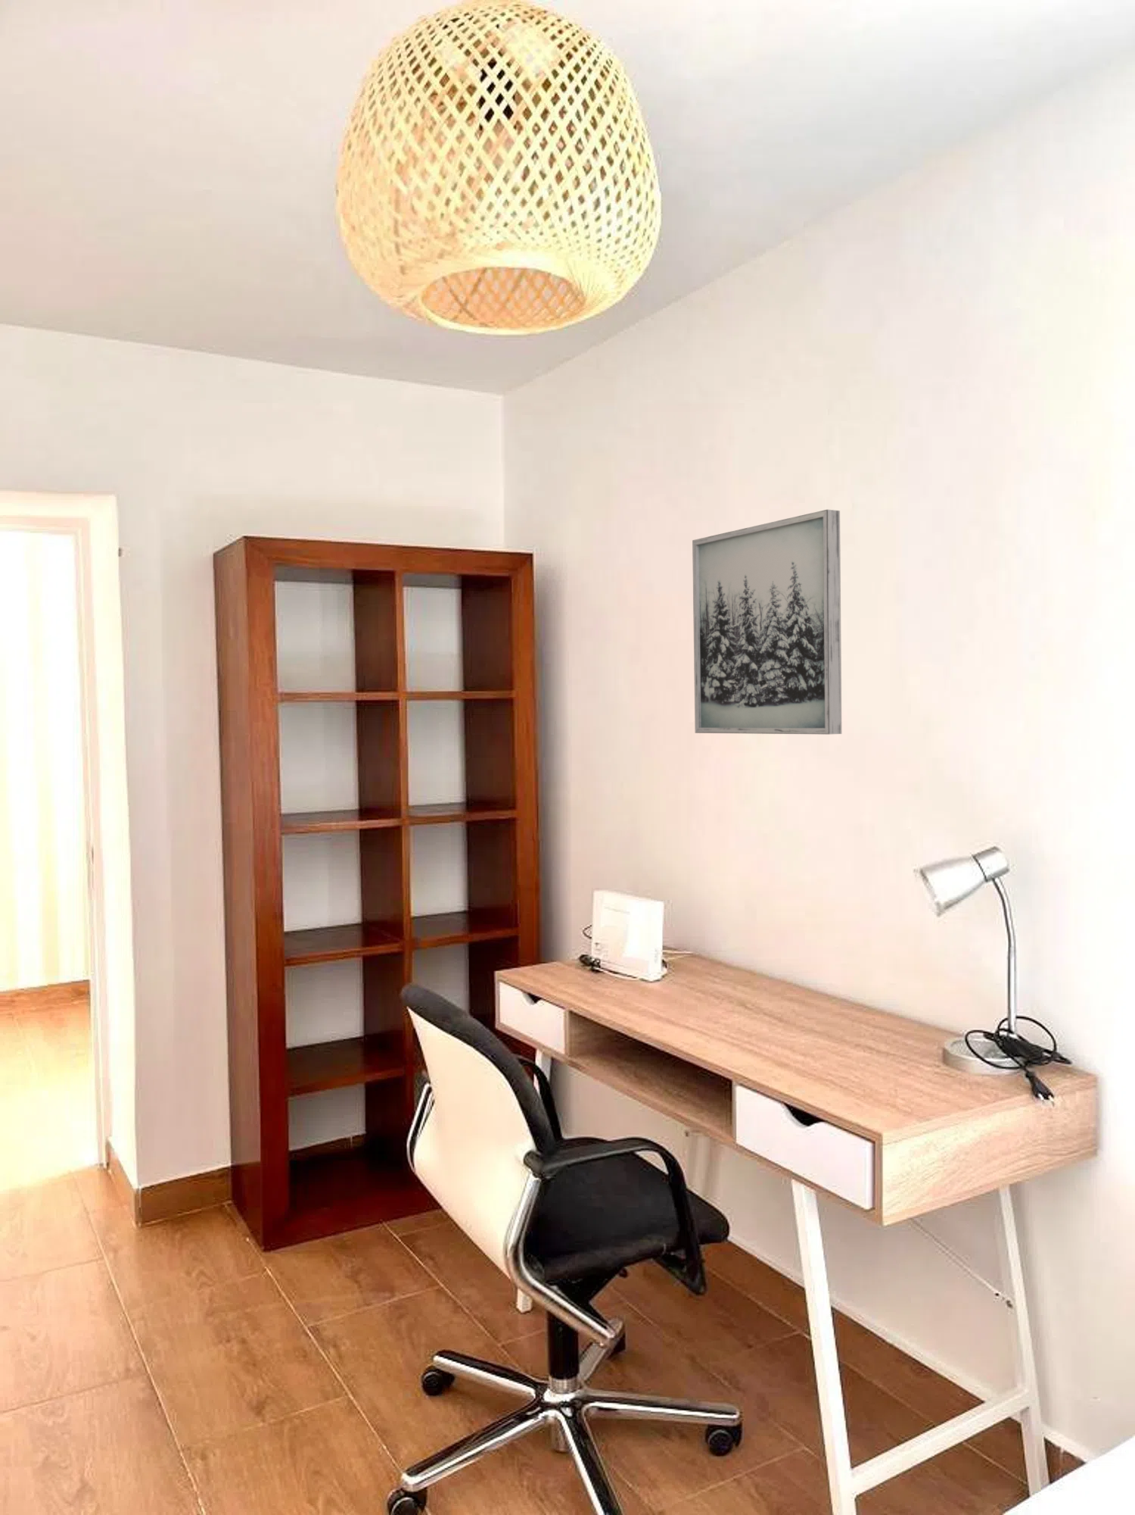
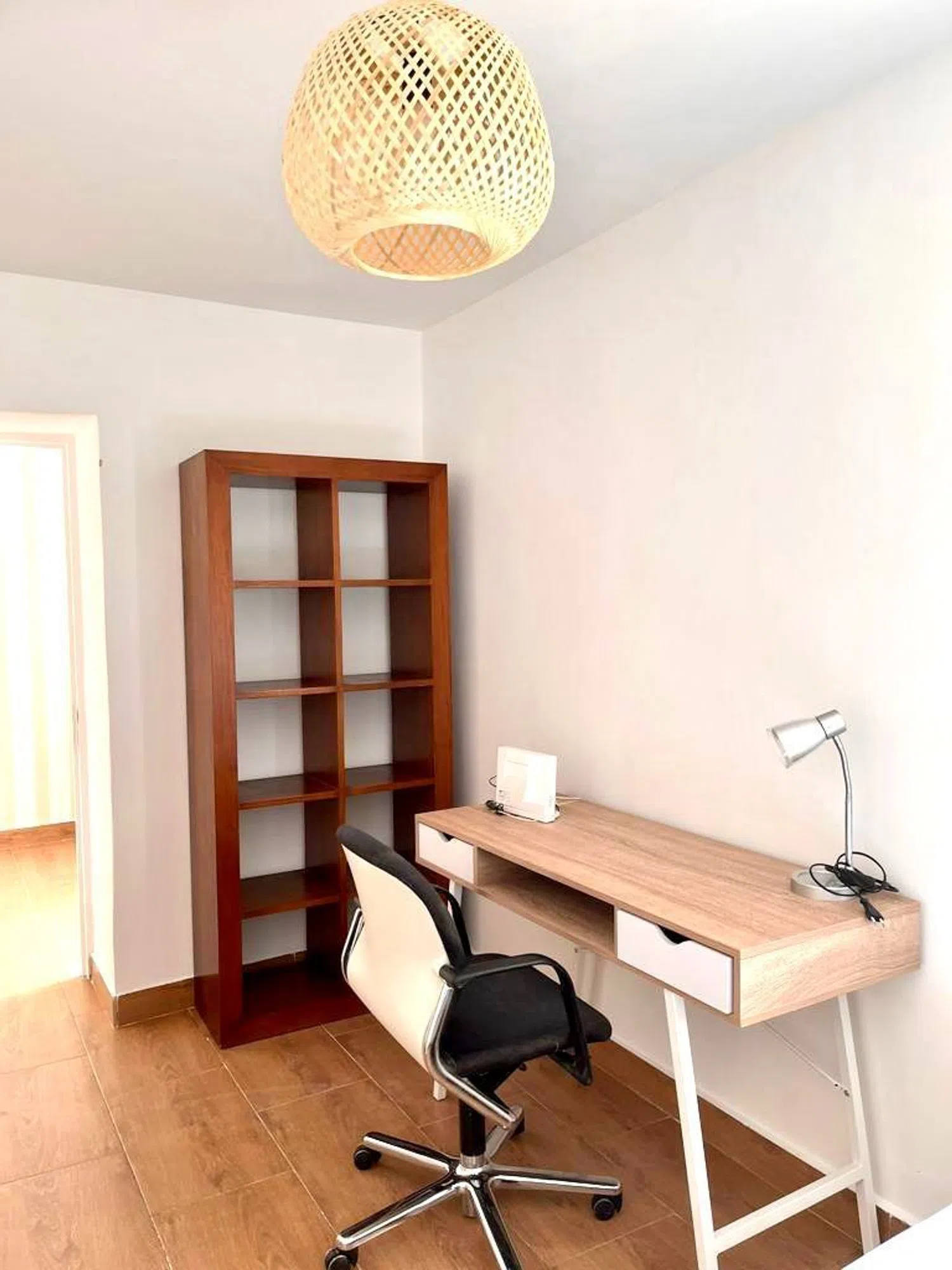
- wall art (761, 630)
